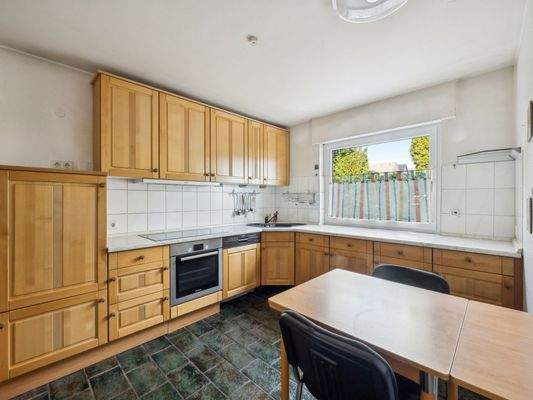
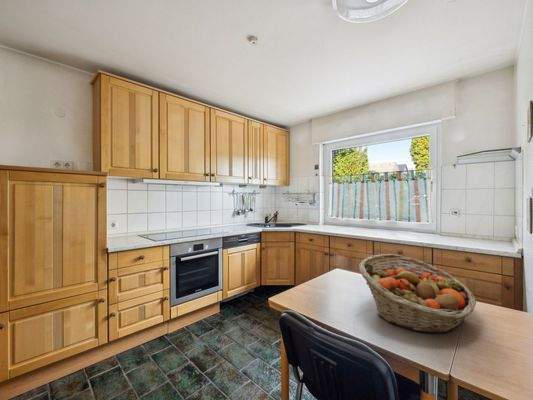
+ fruit basket (413, 288)
